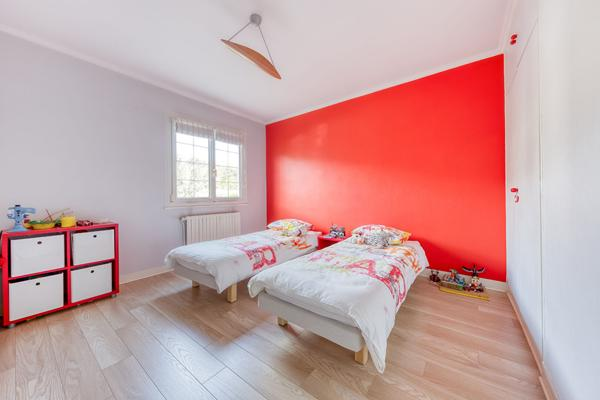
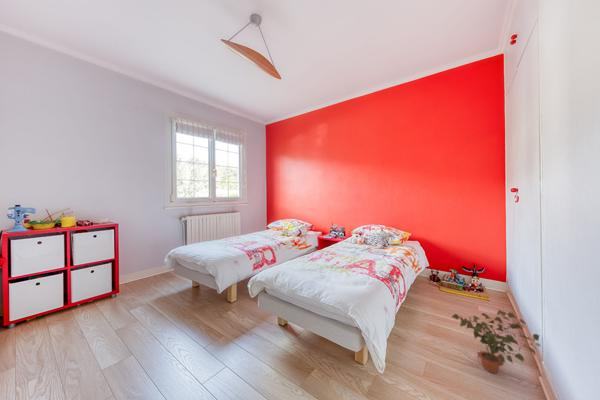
+ potted plant (491, 338)
